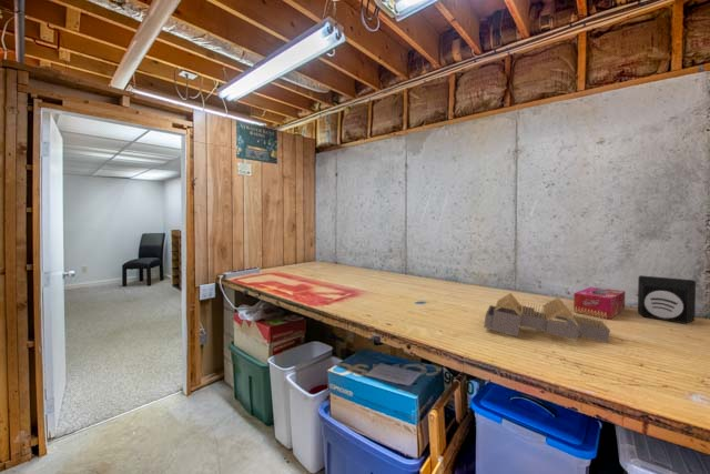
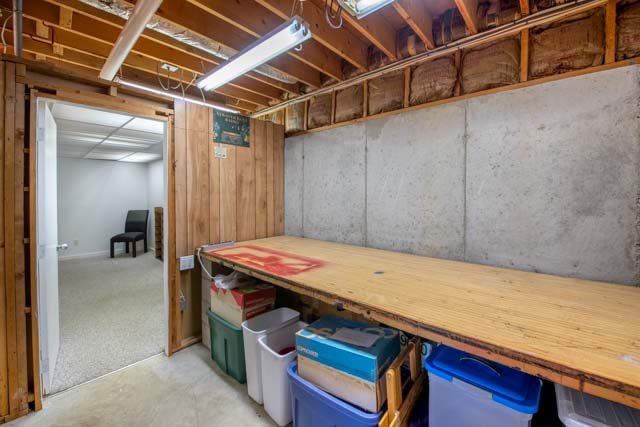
- tissue box (599, 301)
- architectural model (541, 313)
- speaker (663, 299)
